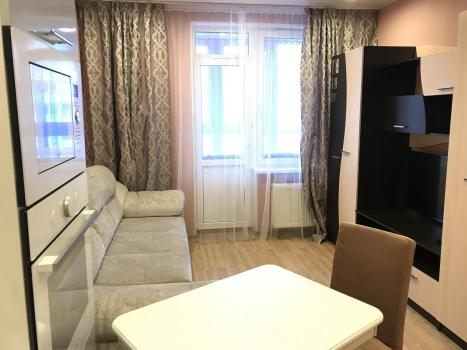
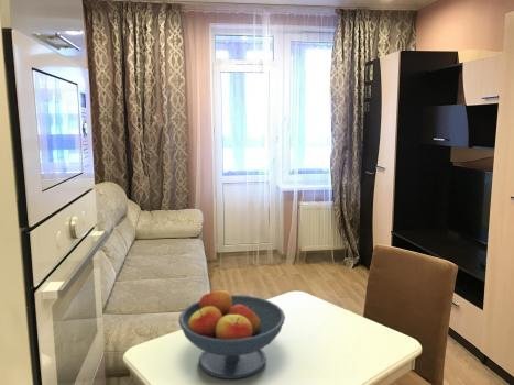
+ fruit bowl (232, 329)
